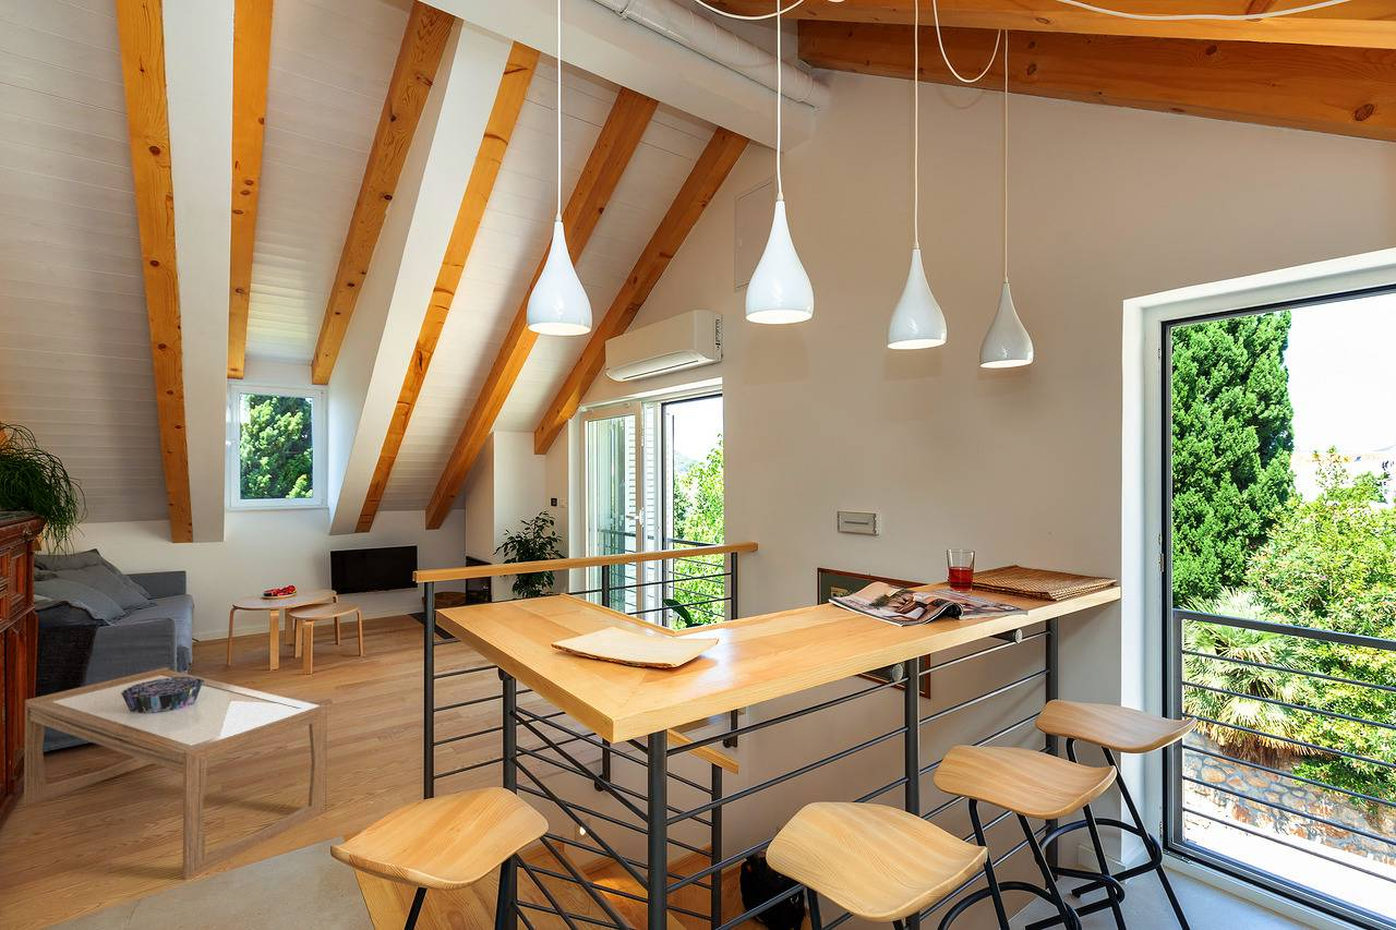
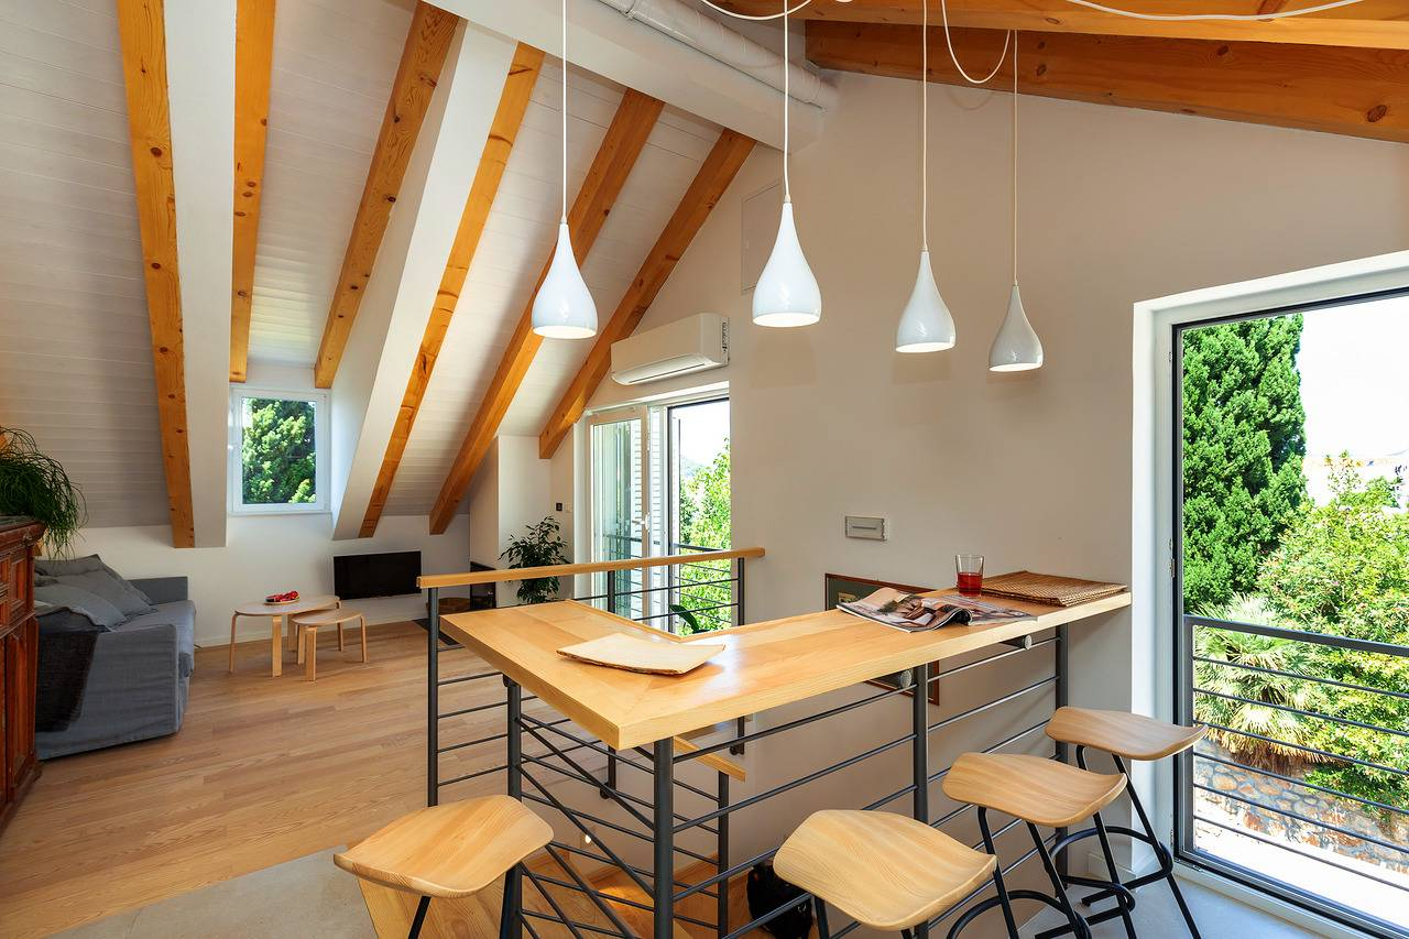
- coffee table (173, 756)
- decorative bowl (164, 691)
